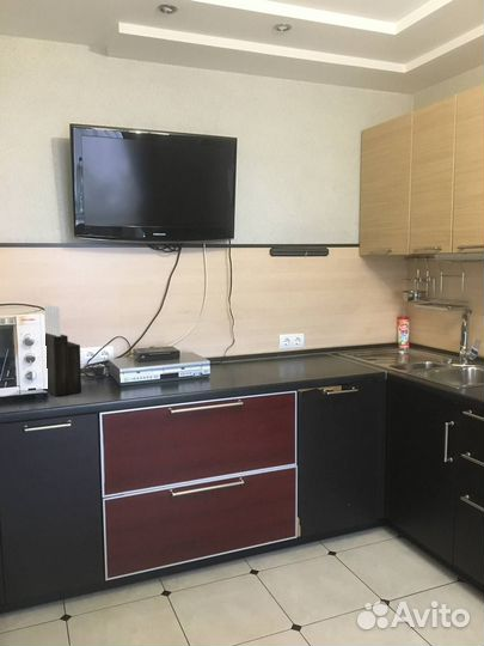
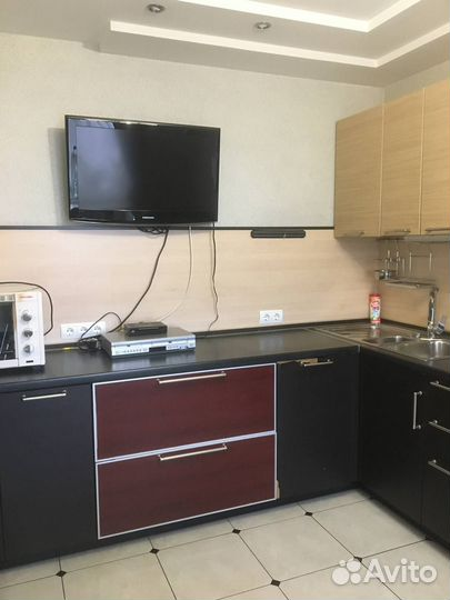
- knife block (62, 347)
